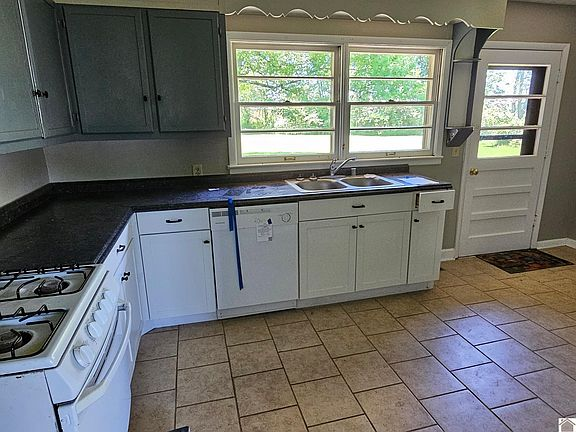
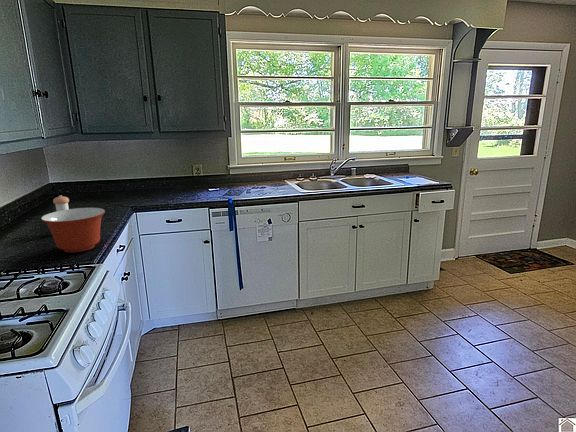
+ pepper shaker (61, 210)
+ mixing bowl (76, 231)
